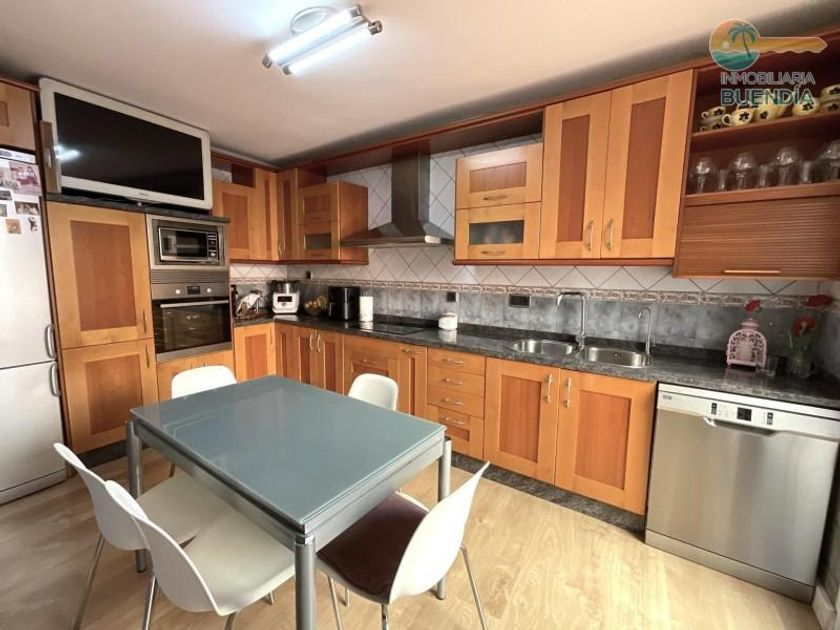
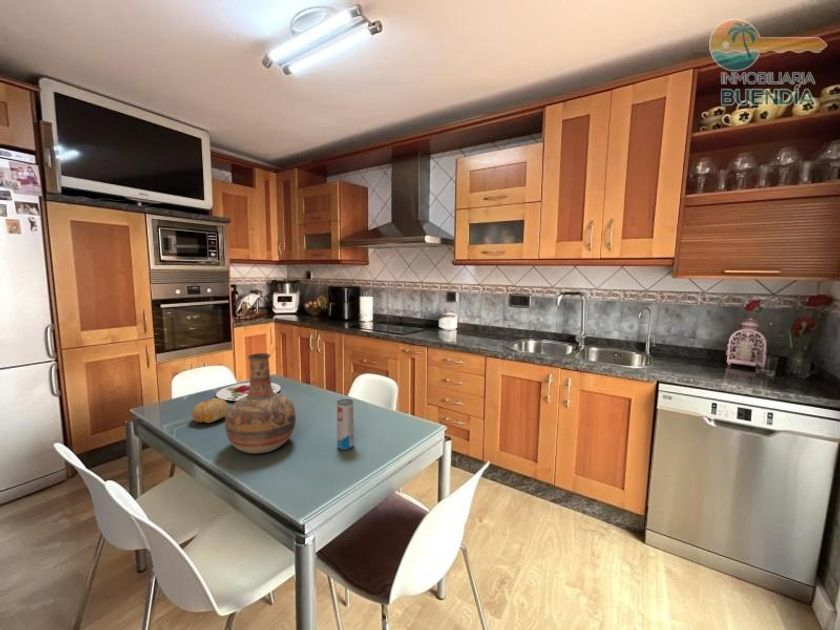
+ plate (248, 390)
+ vase (261, 401)
+ fruit (211, 409)
+ beverage can (345, 424)
